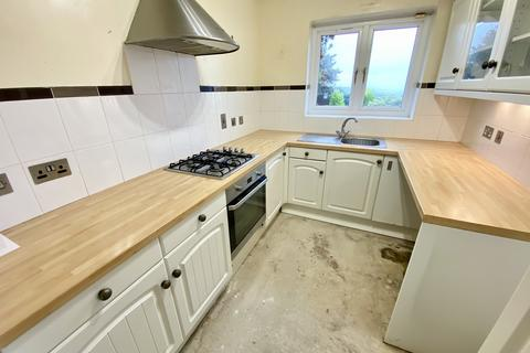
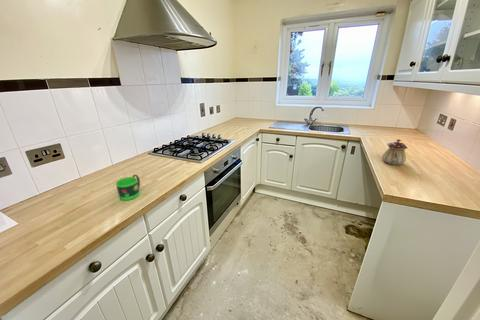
+ teapot (395, 151)
+ mug (130, 186)
